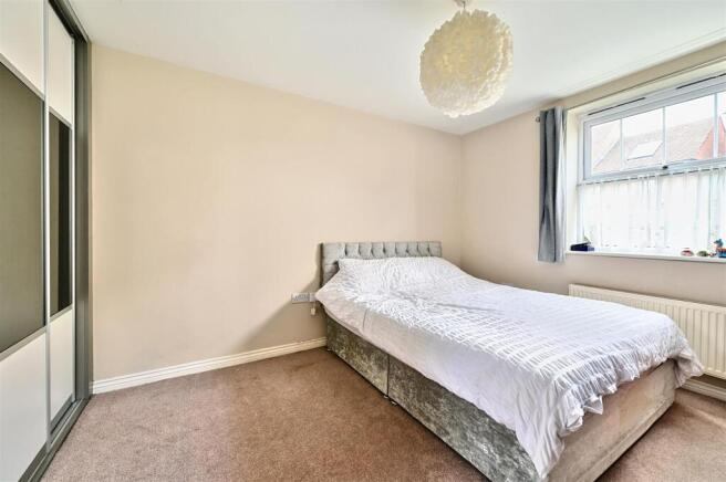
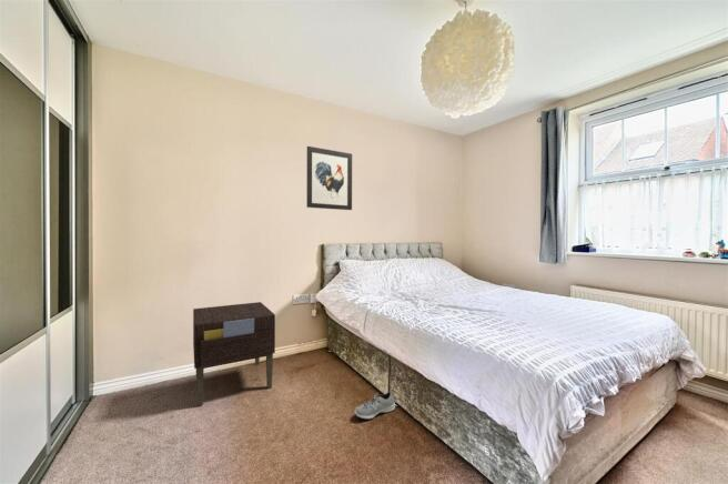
+ sneaker (374, 402)
+ nightstand (232, 346)
+ wall art (330, 179)
